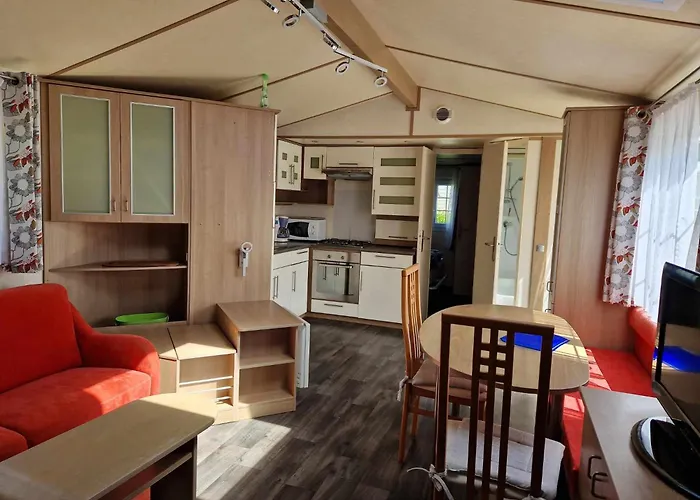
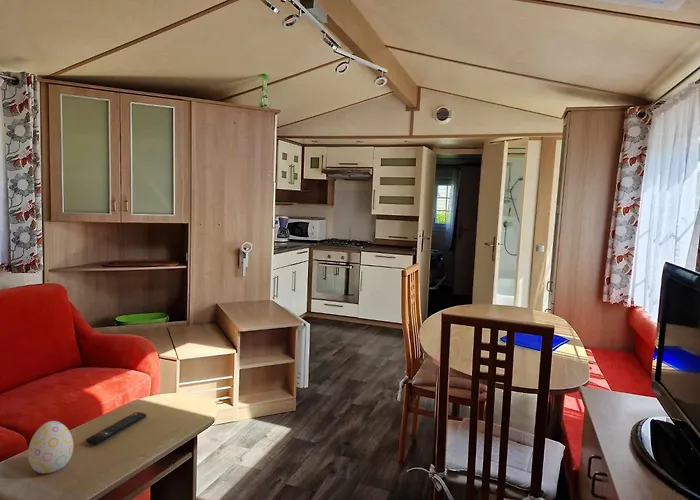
+ remote control (118, 427)
+ decorative egg (51, 444)
